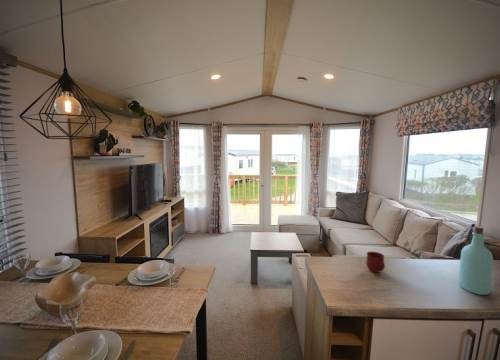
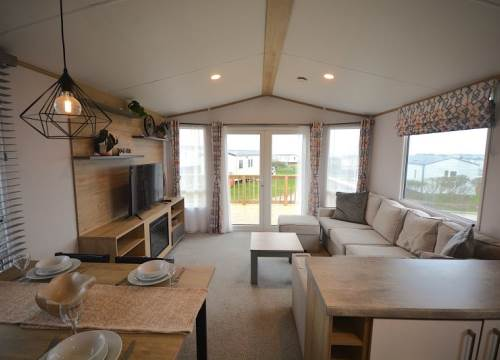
- mug (376, 263)
- bottle (476, 257)
